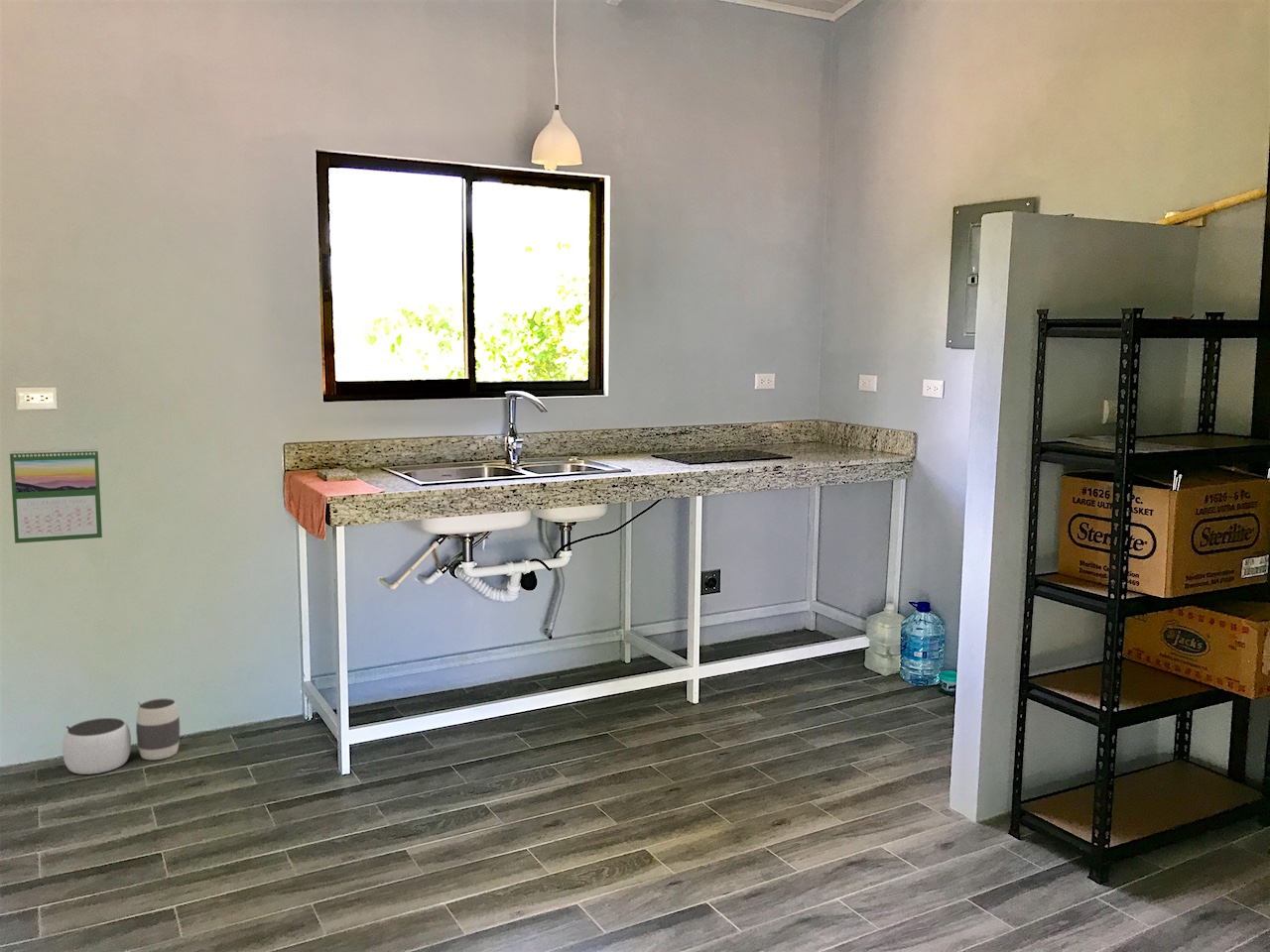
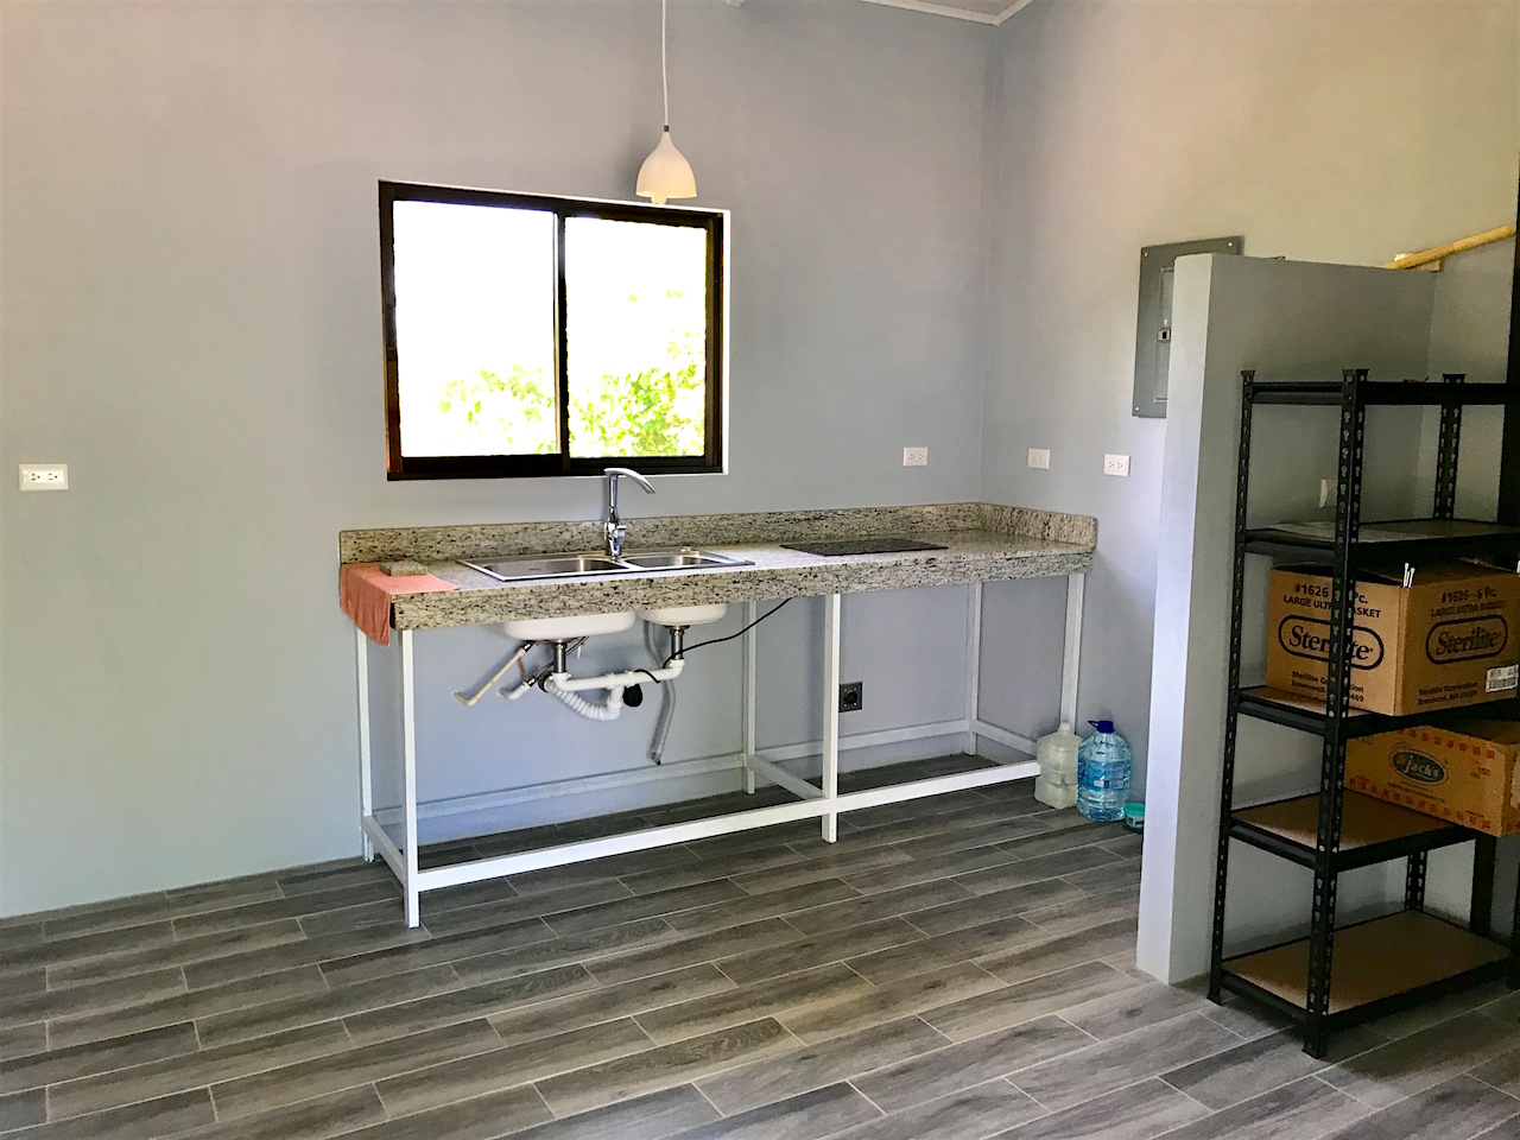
- waste basket (122, 733)
- calendar (57, 494)
